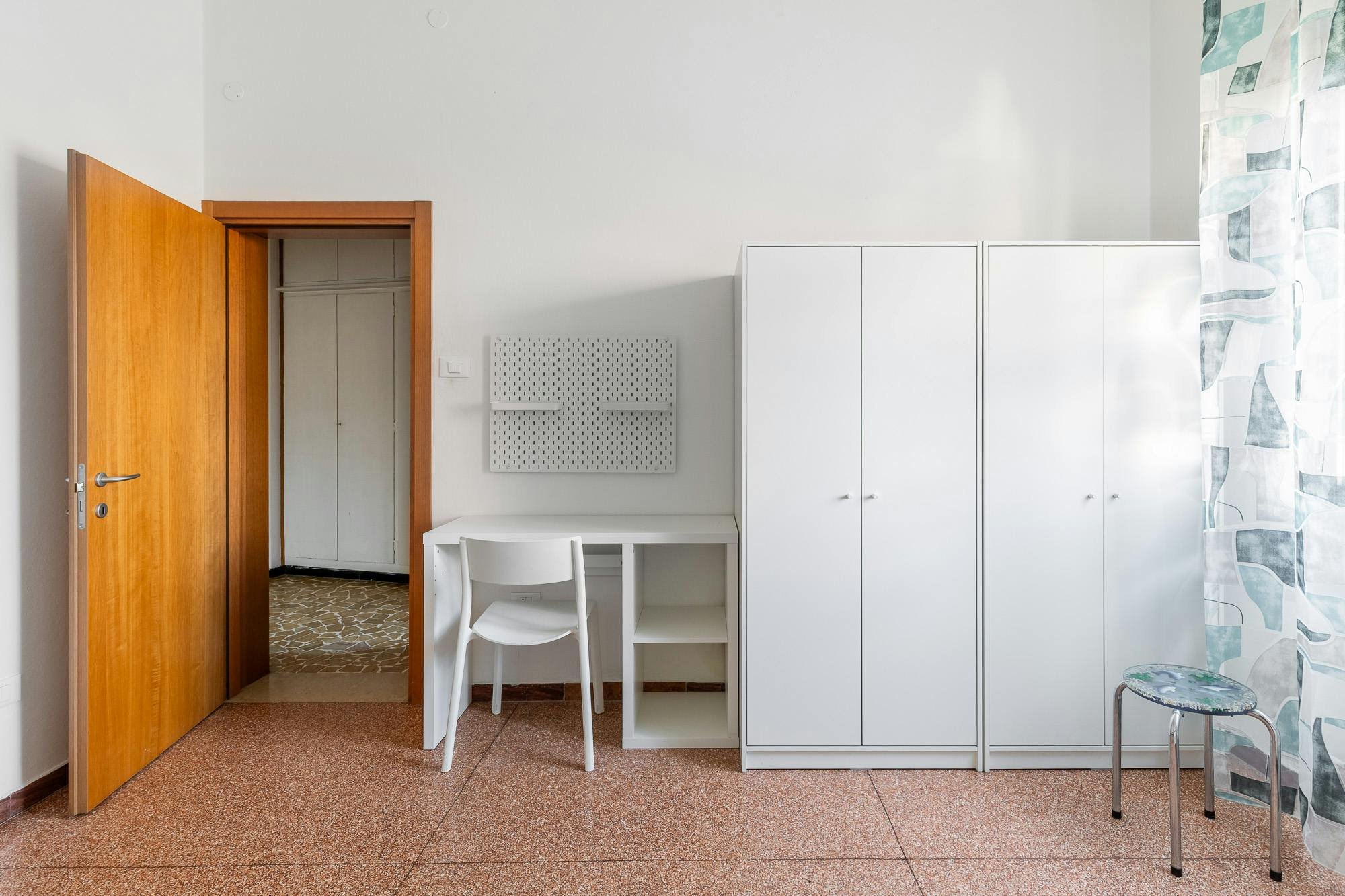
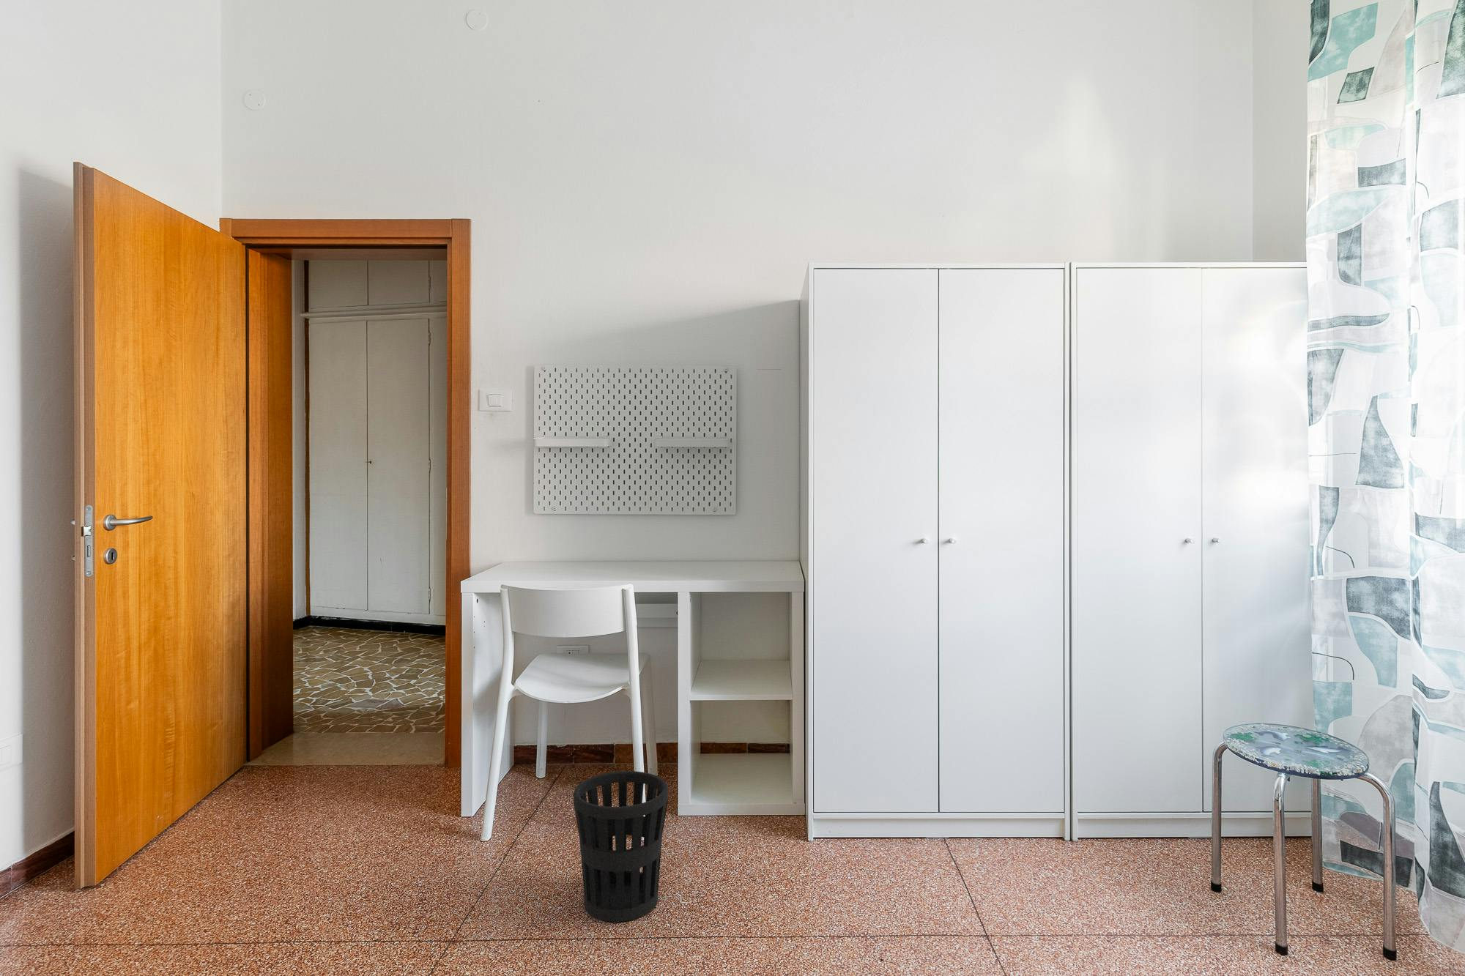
+ wastebasket (621, 844)
